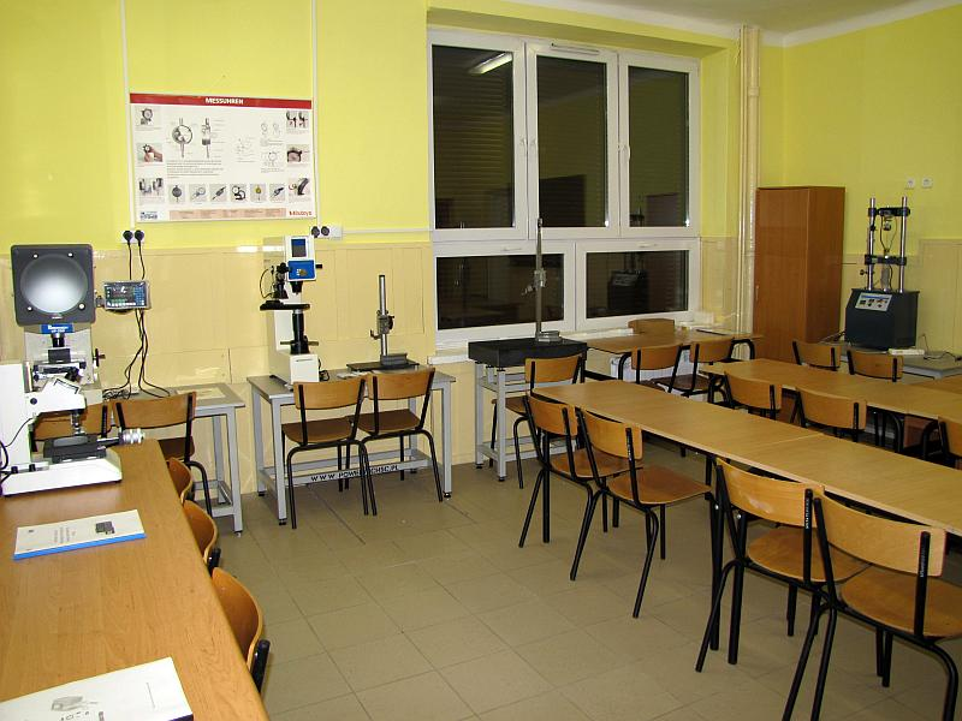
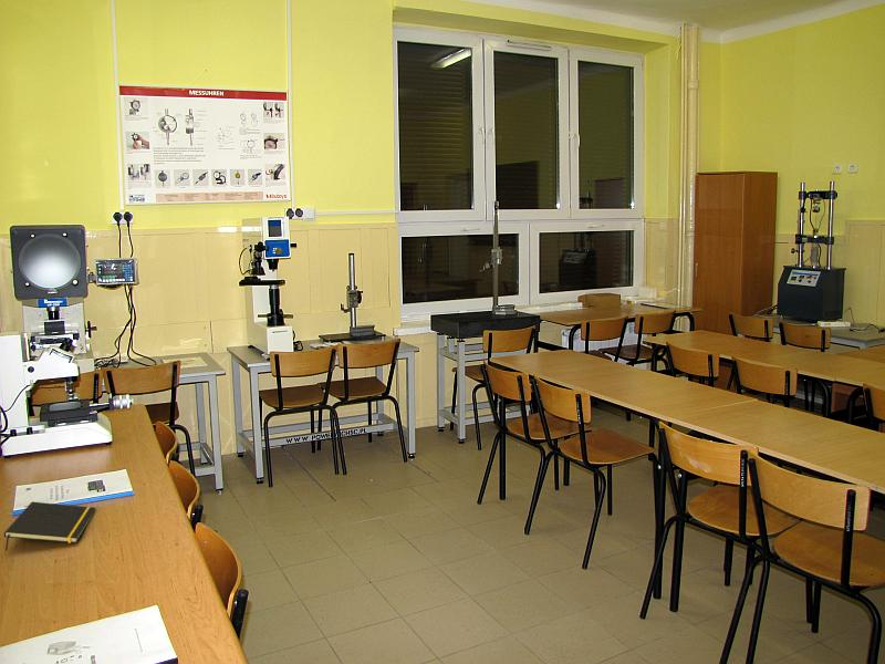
+ notepad (52, 521)
